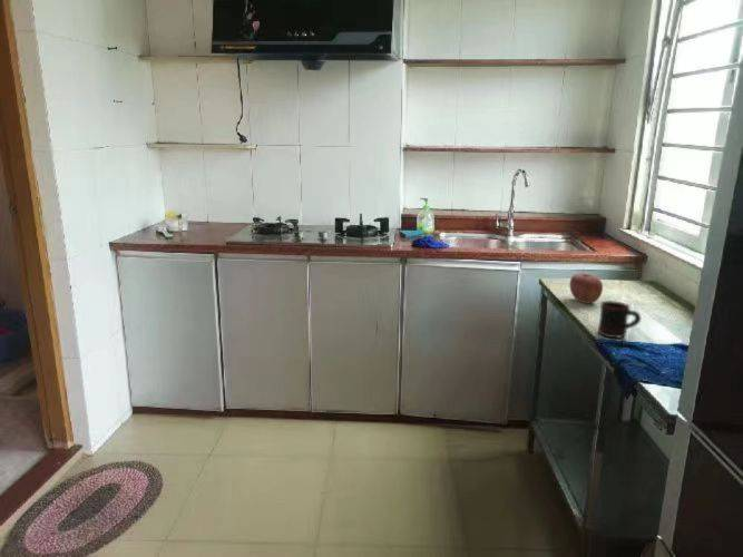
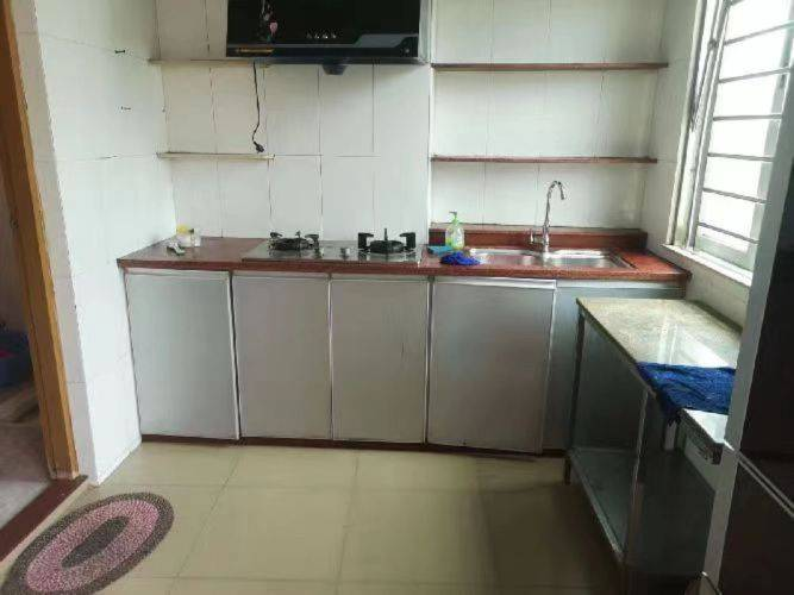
- apple (585, 287)
- mug (619, 320)
